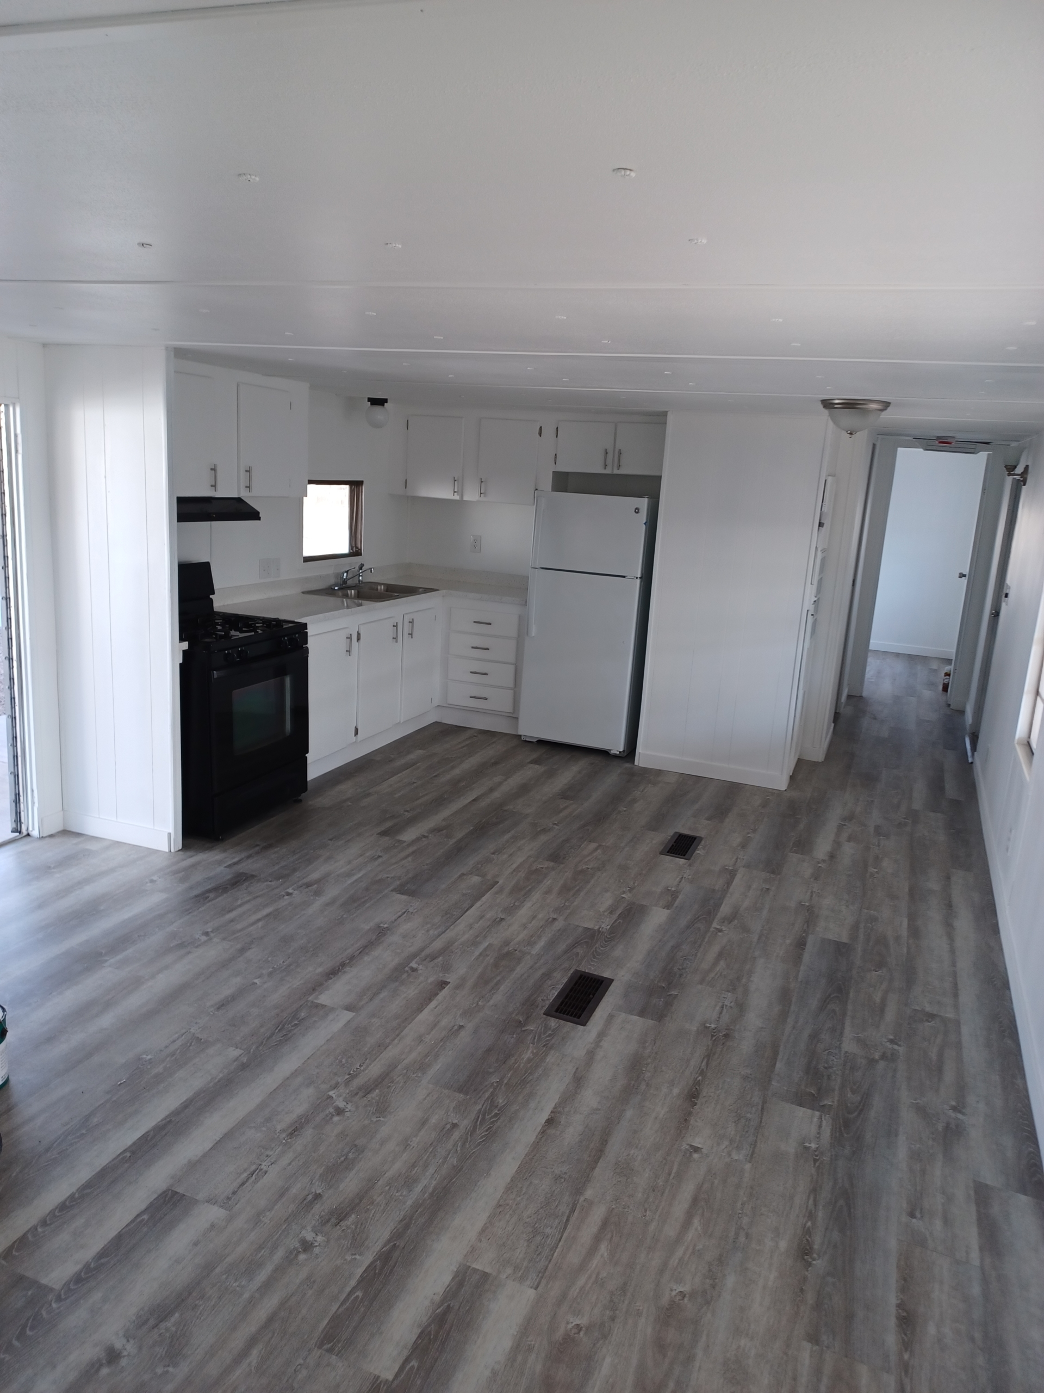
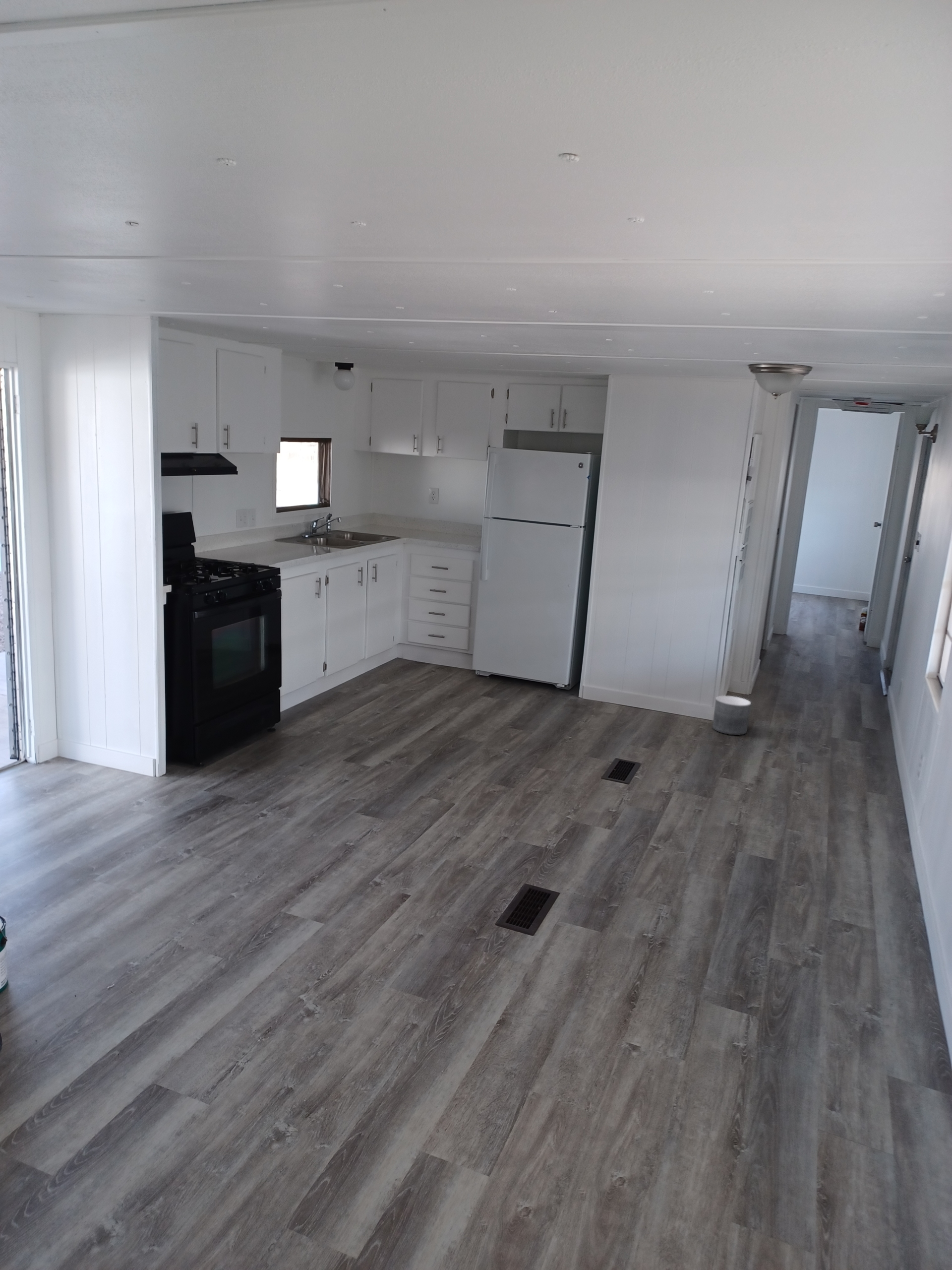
+ planter (731, 715)
